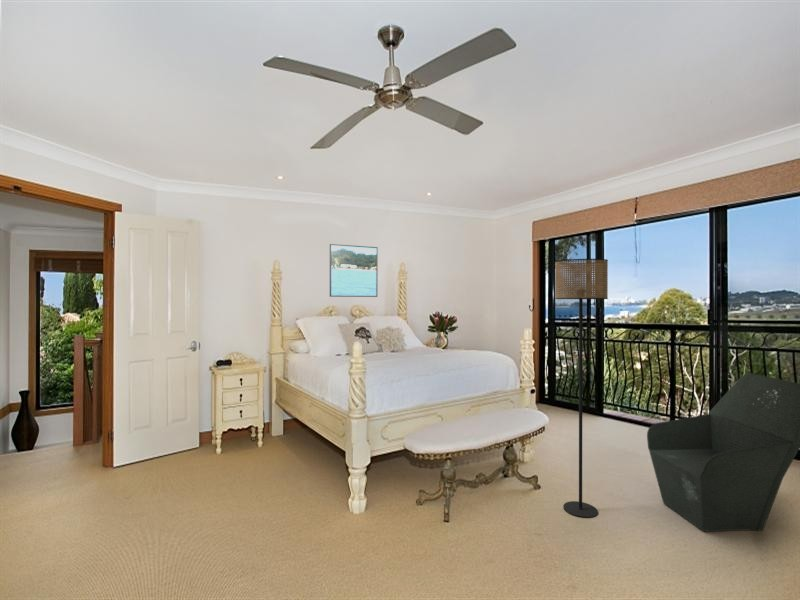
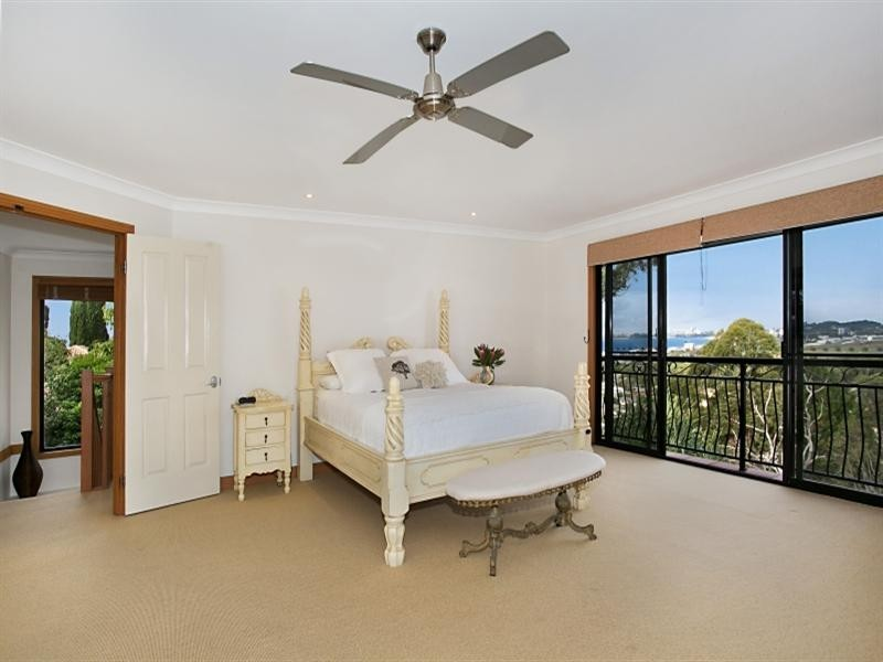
- floor lamp (580, 385)
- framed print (354, 271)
- armchair (723, 446)
